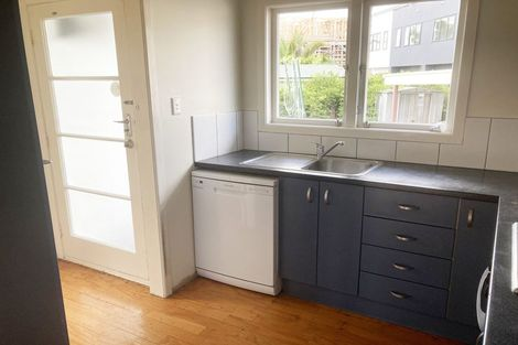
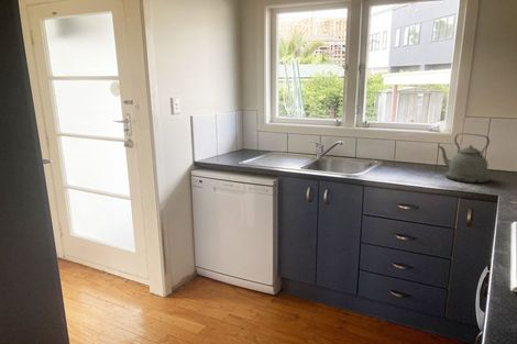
+ kettle (465, 156)
